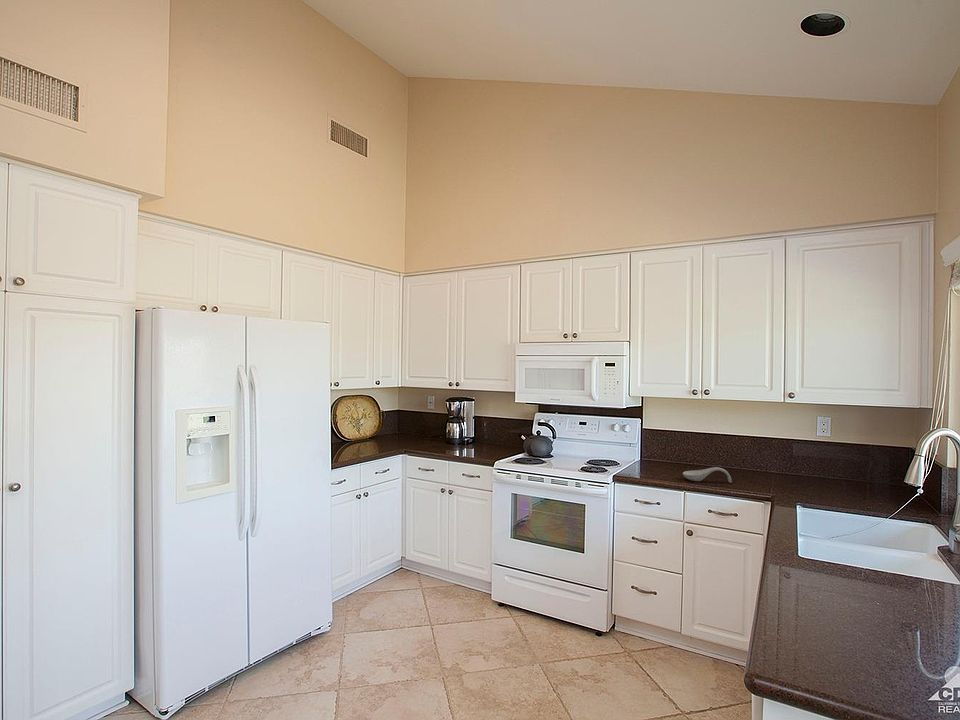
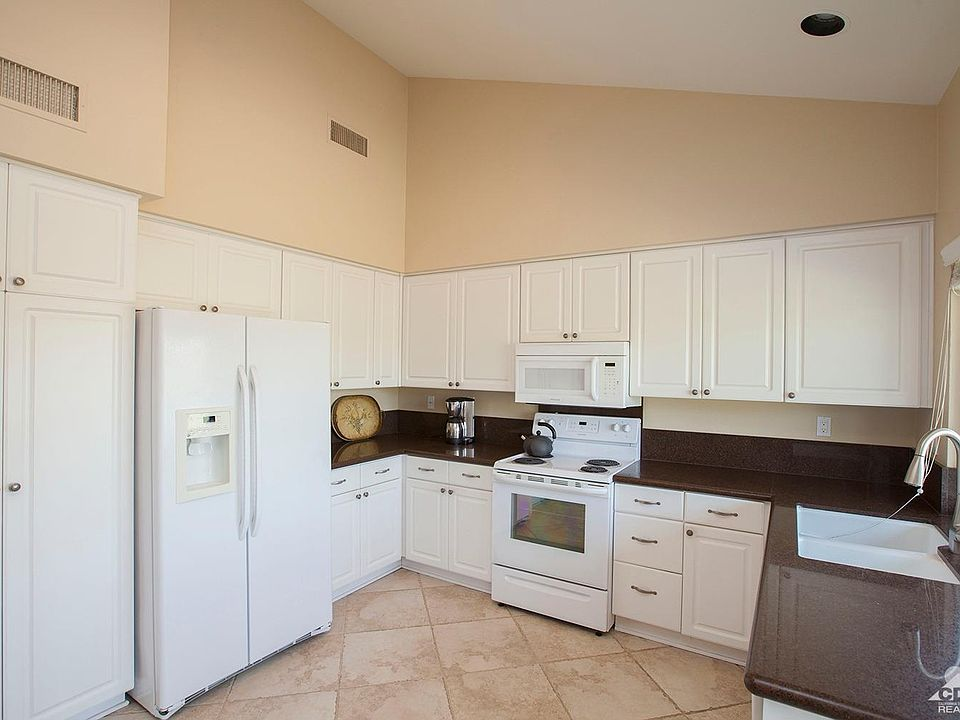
- spoon rest (706, 473)
